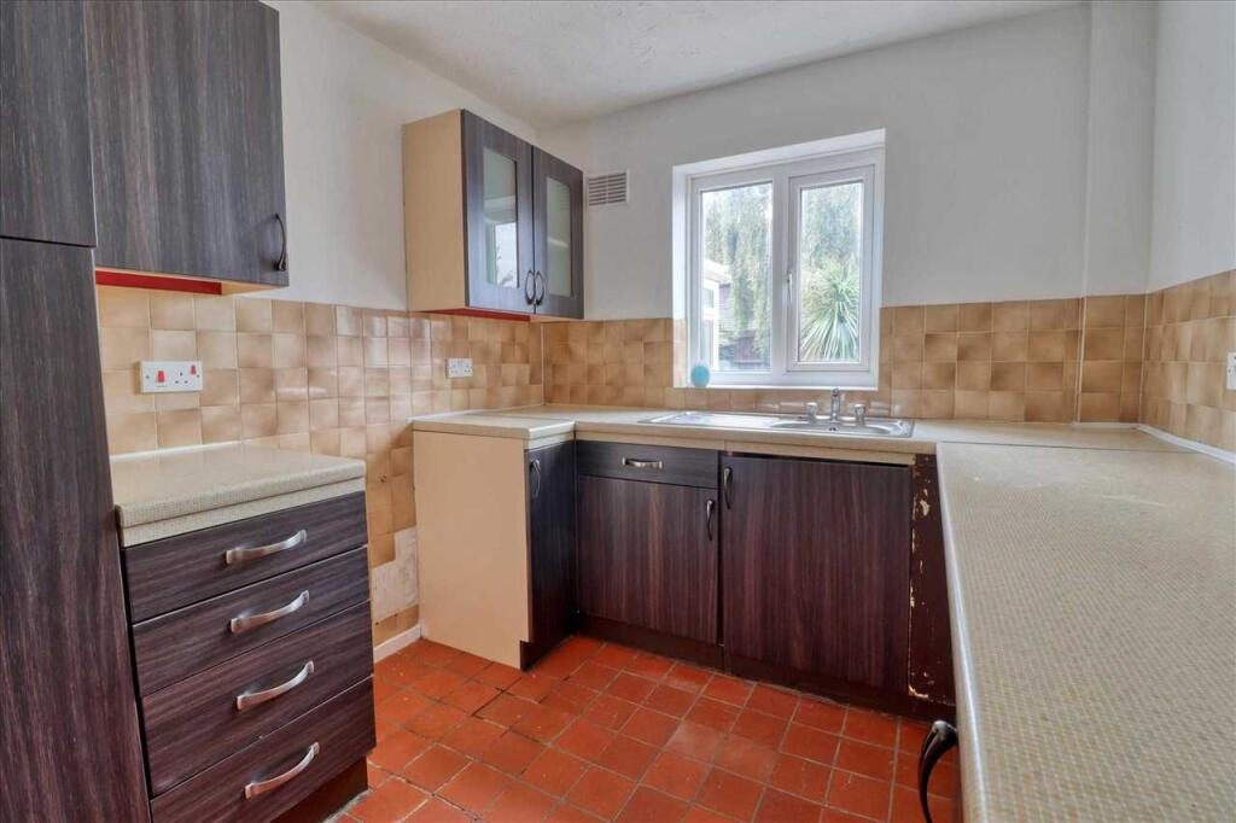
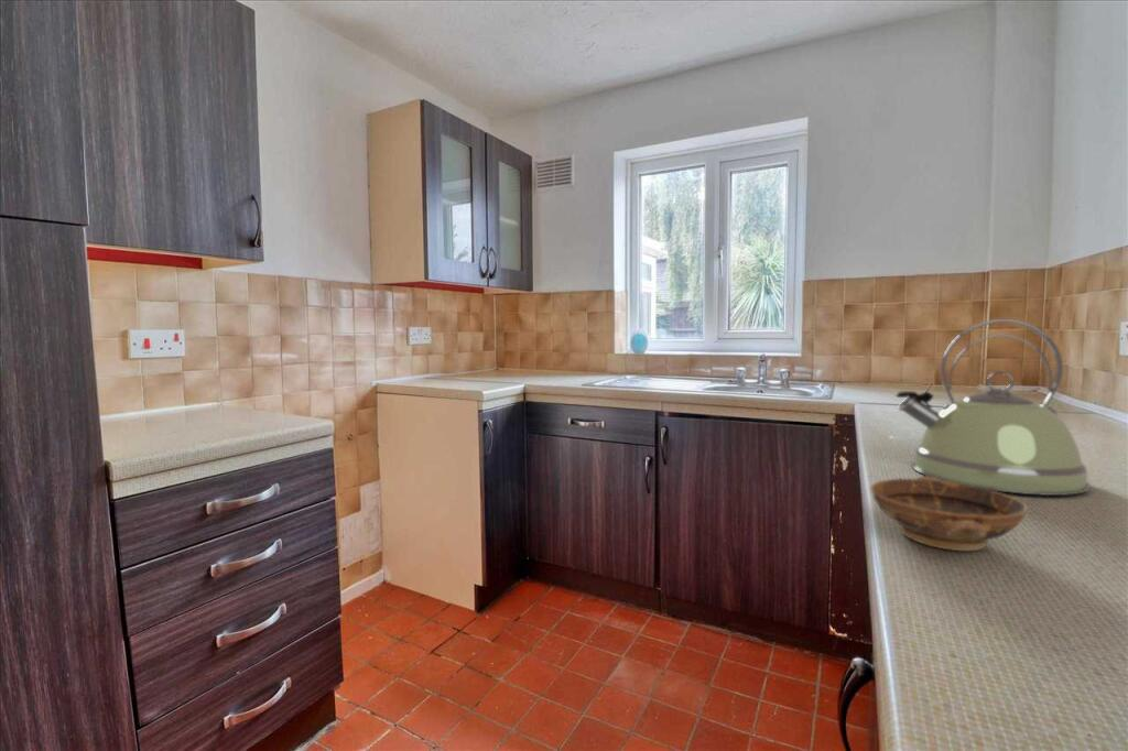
+ bowl (942, 515)
+ kettle (986, 396)
